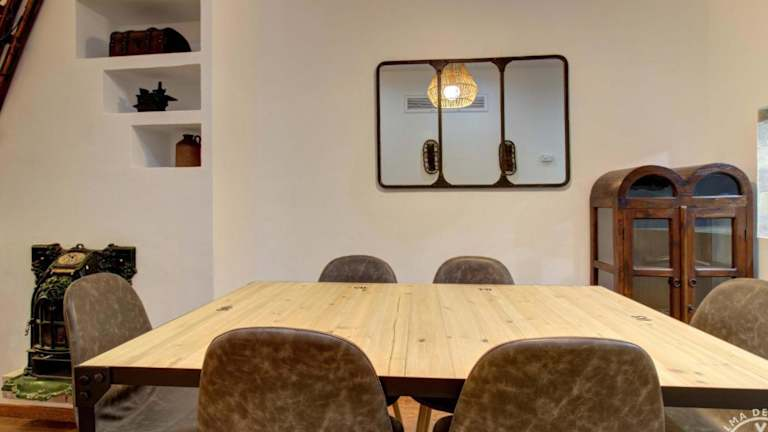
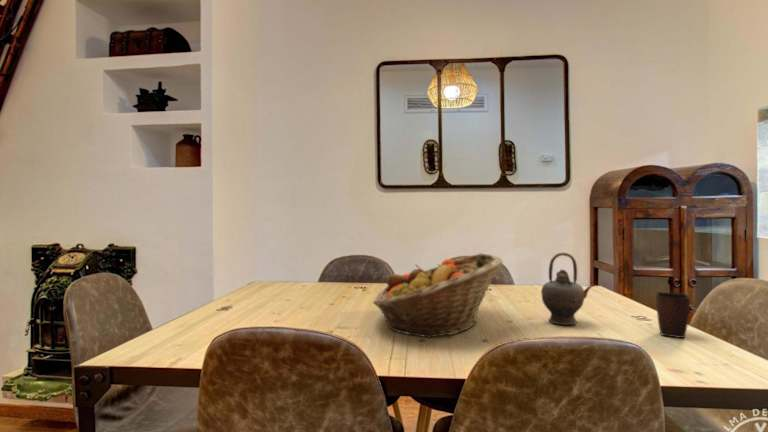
+ mug (669, 313)
+ fruit basket (437, 289)
+ teapot (567, 287)
